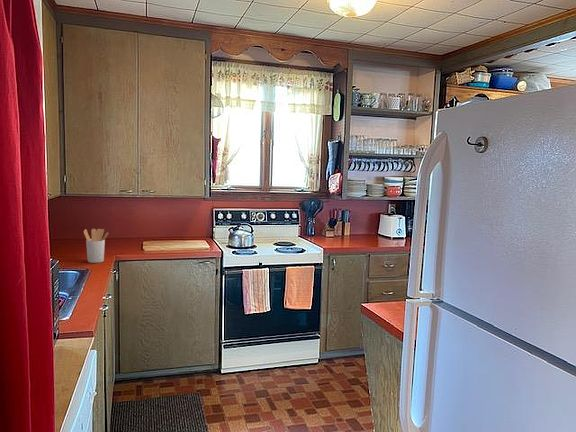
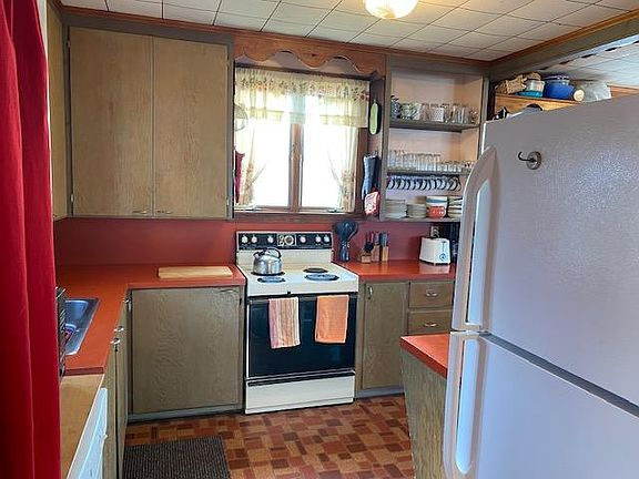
- utensil holder (96, 244)
